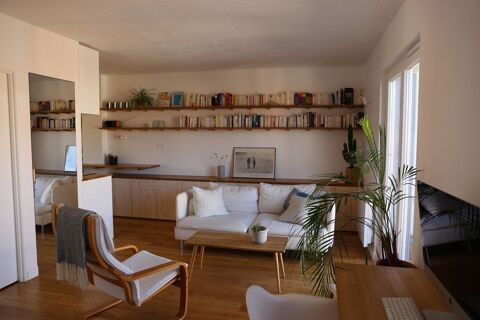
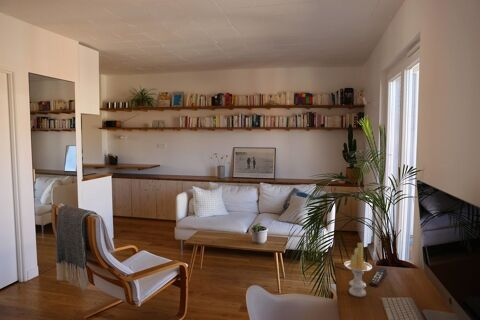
+ candle (357, 267)
+ remote control (378, 276)
